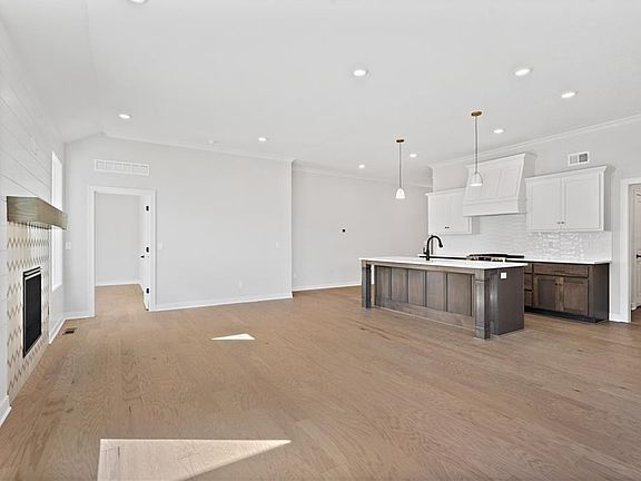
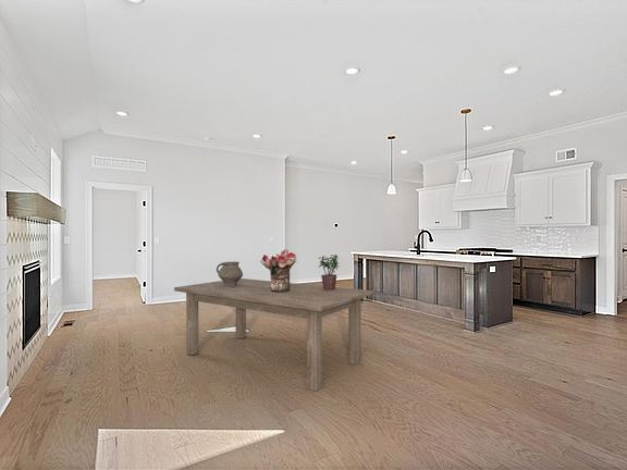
+ ceramic pot (229, 273)
+ dining table (270, 312)
+ bouquet (279, 270)
+ potted plant (328, 271)
